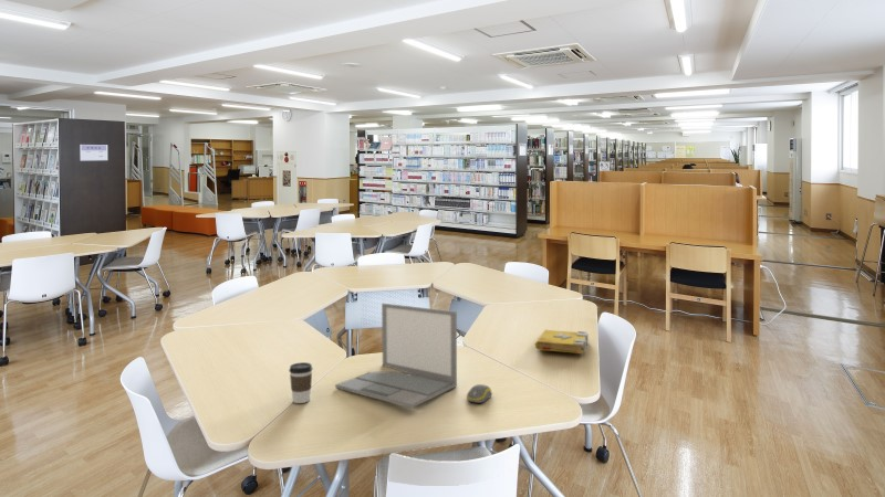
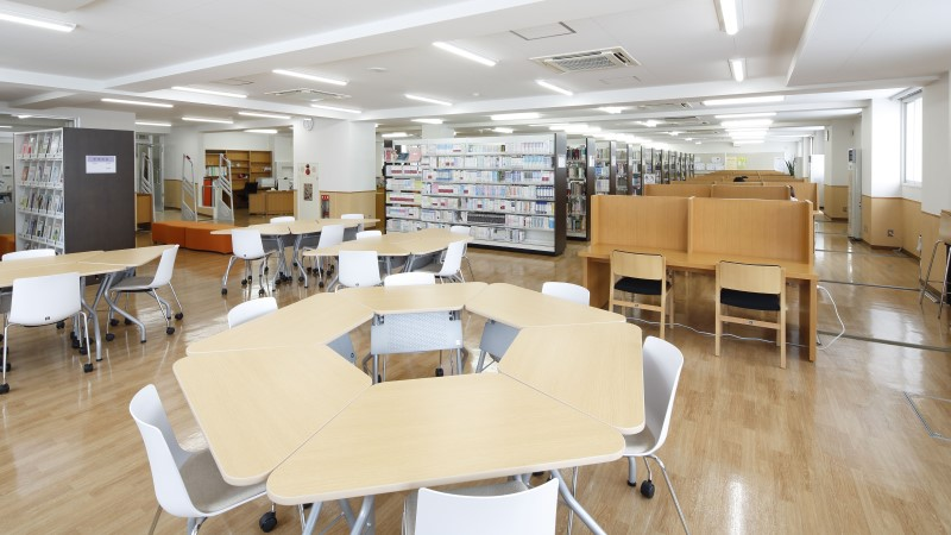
- computer mouse (479, 392)
- spell book (562, 340)
- coffee cup (301, 382)
- laptop (396, 349)
